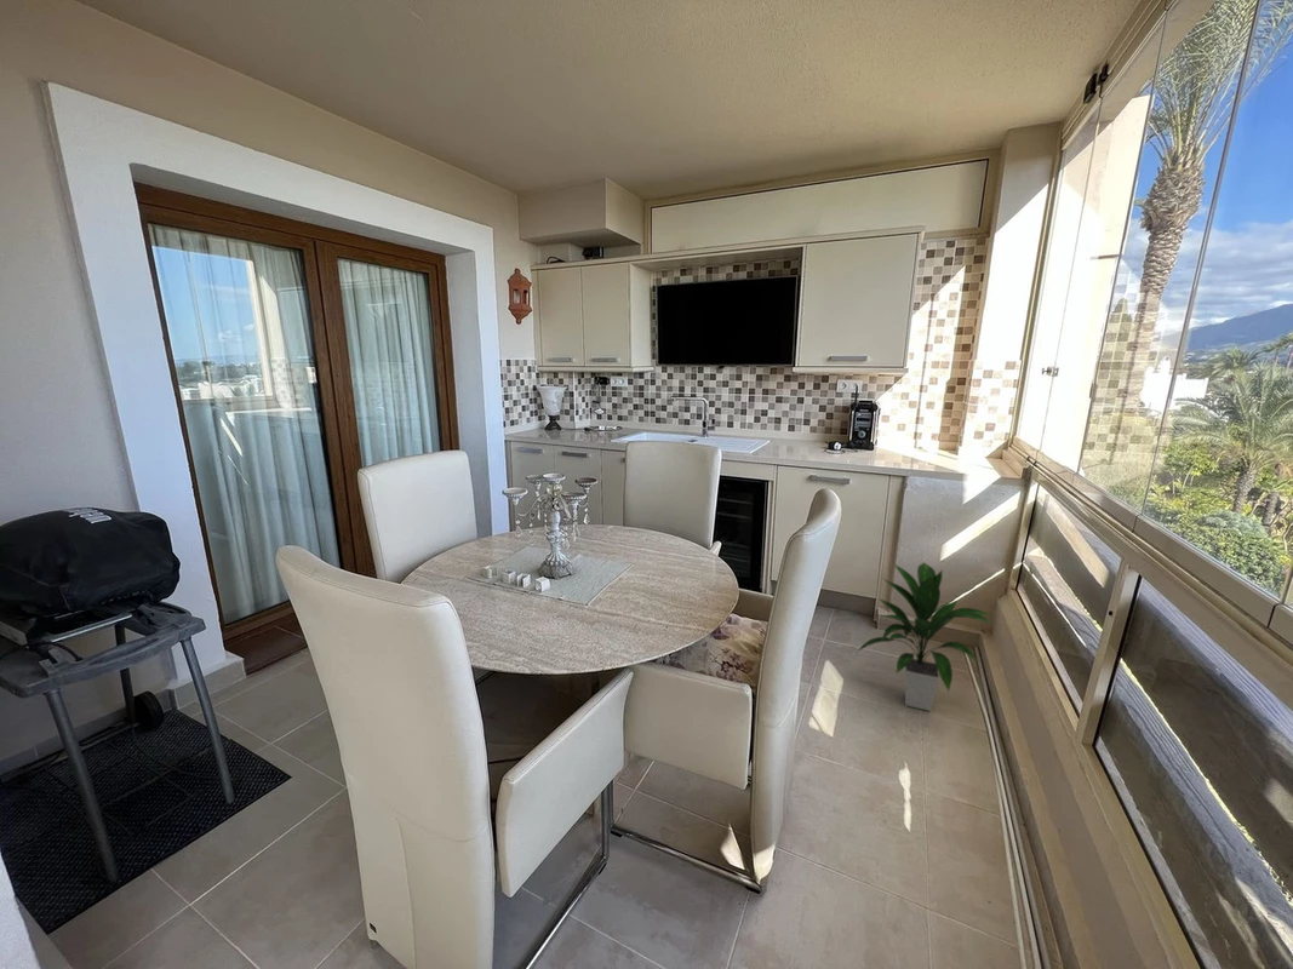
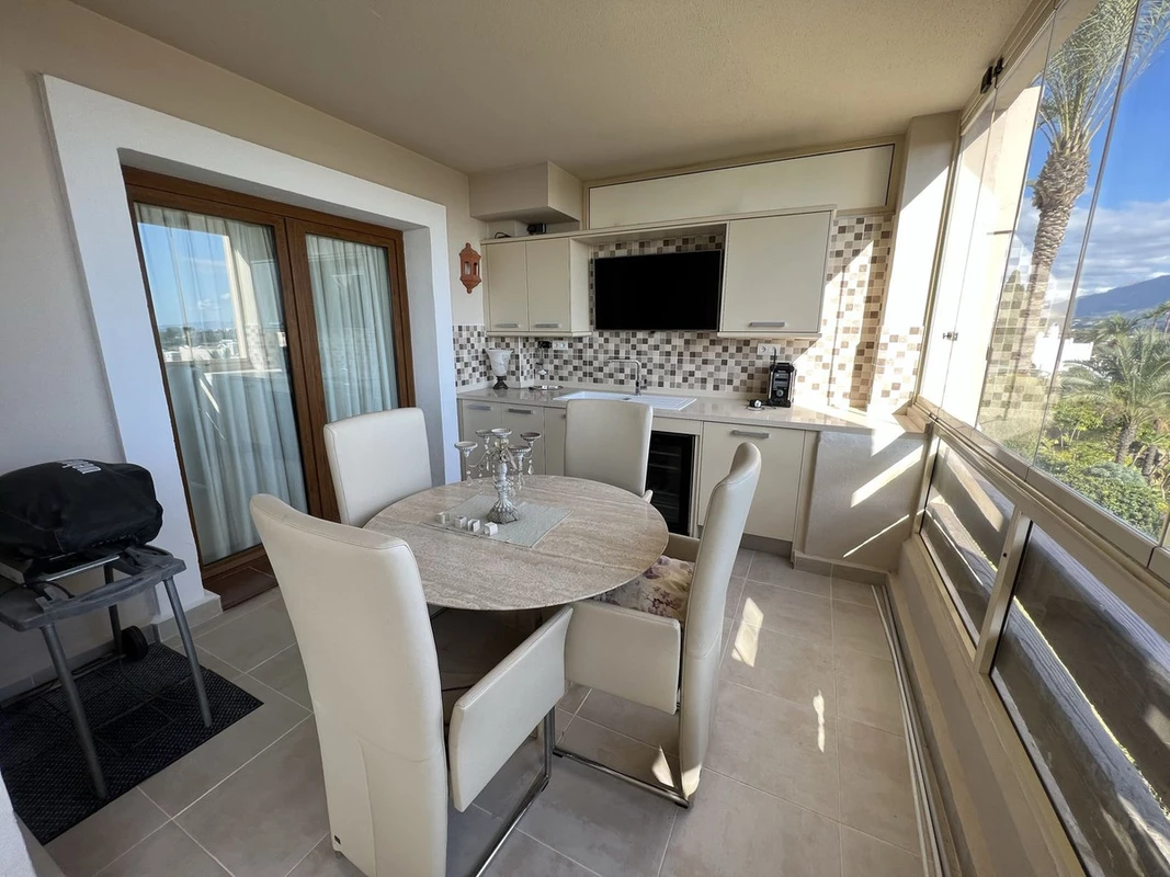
- indoor plant (920, 632)
